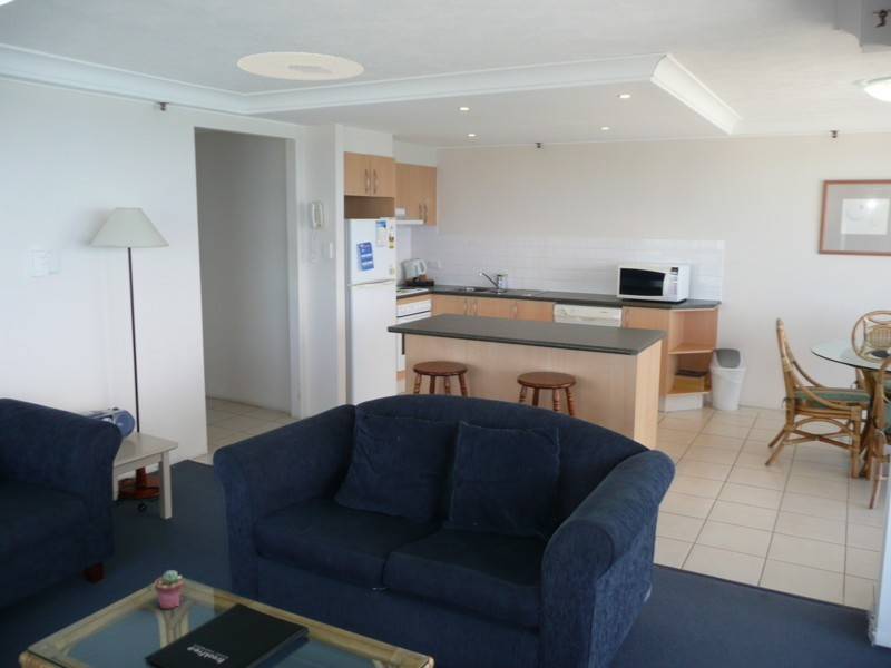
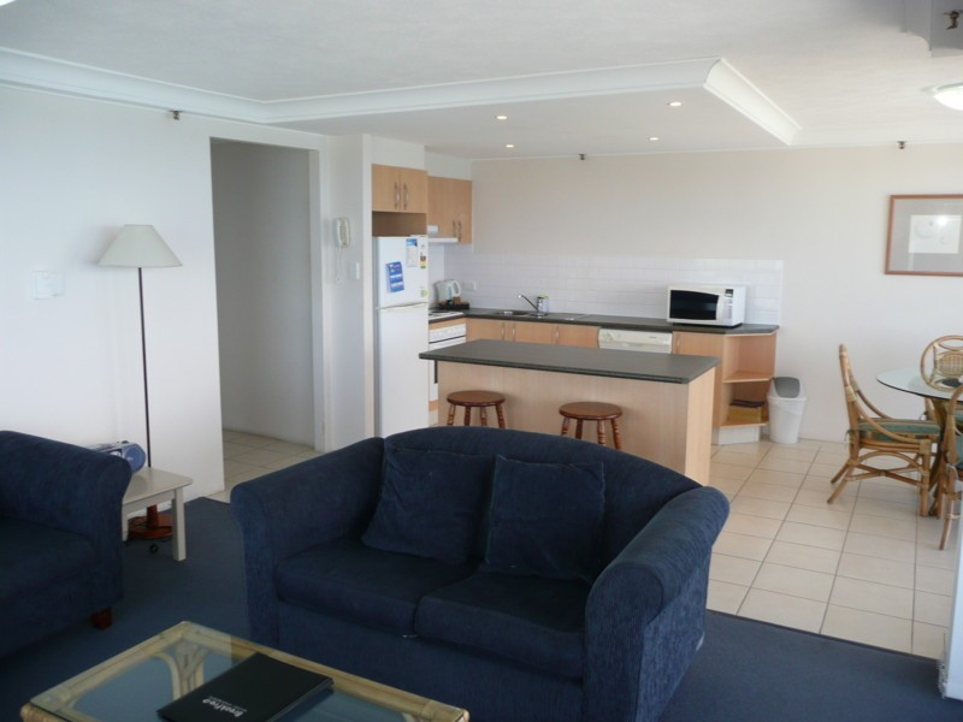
- potted succulent (168, 588)
- ceiling light (301, 61)
